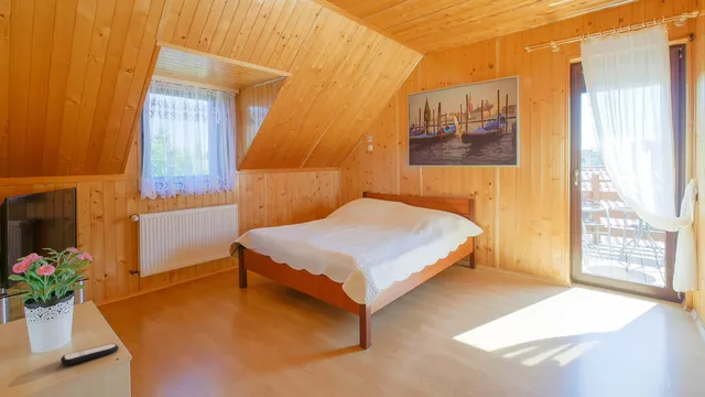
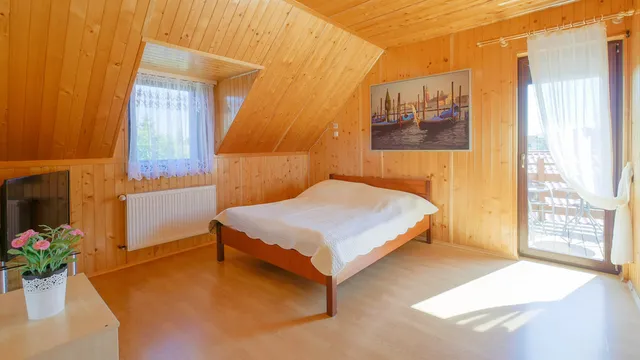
- remote control (90, 353)
